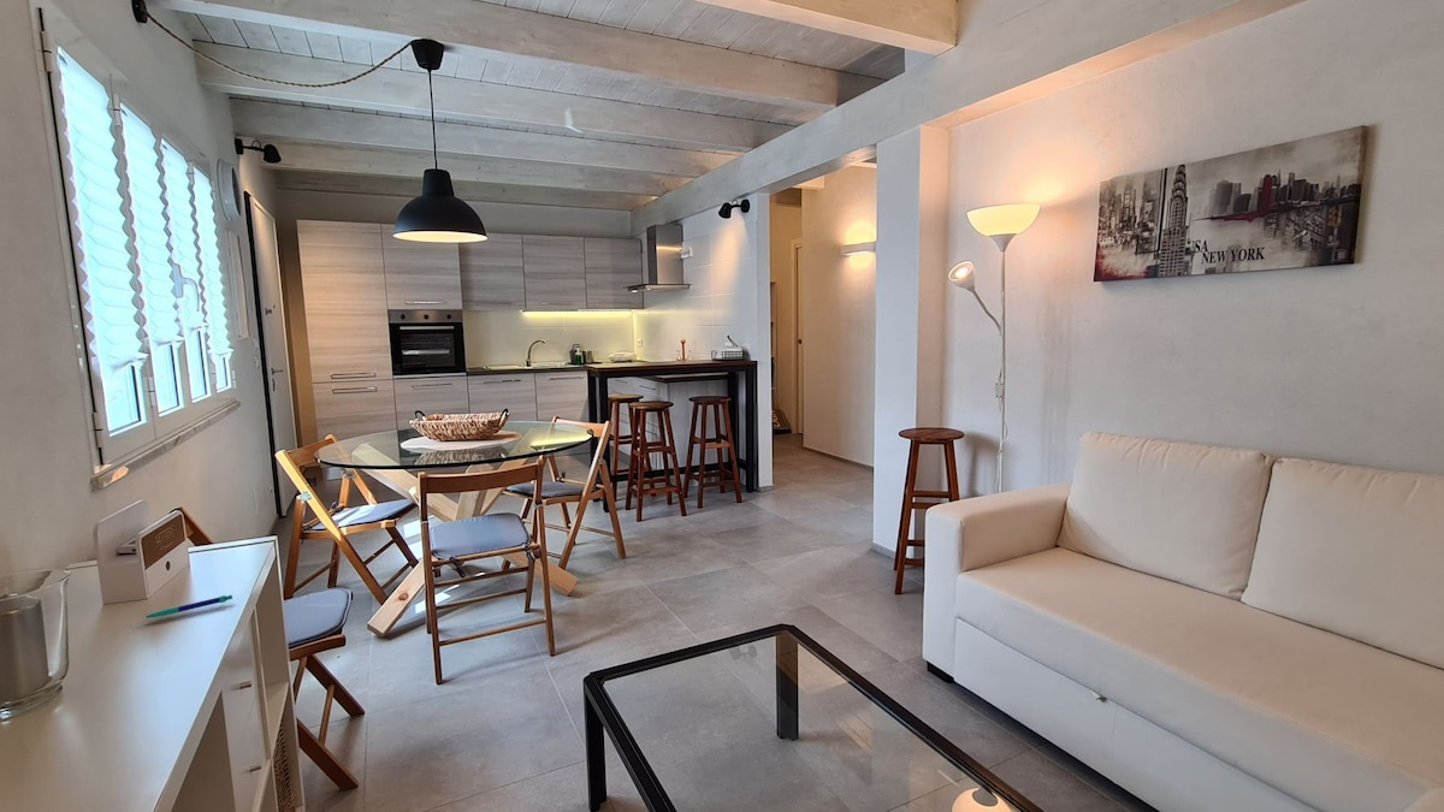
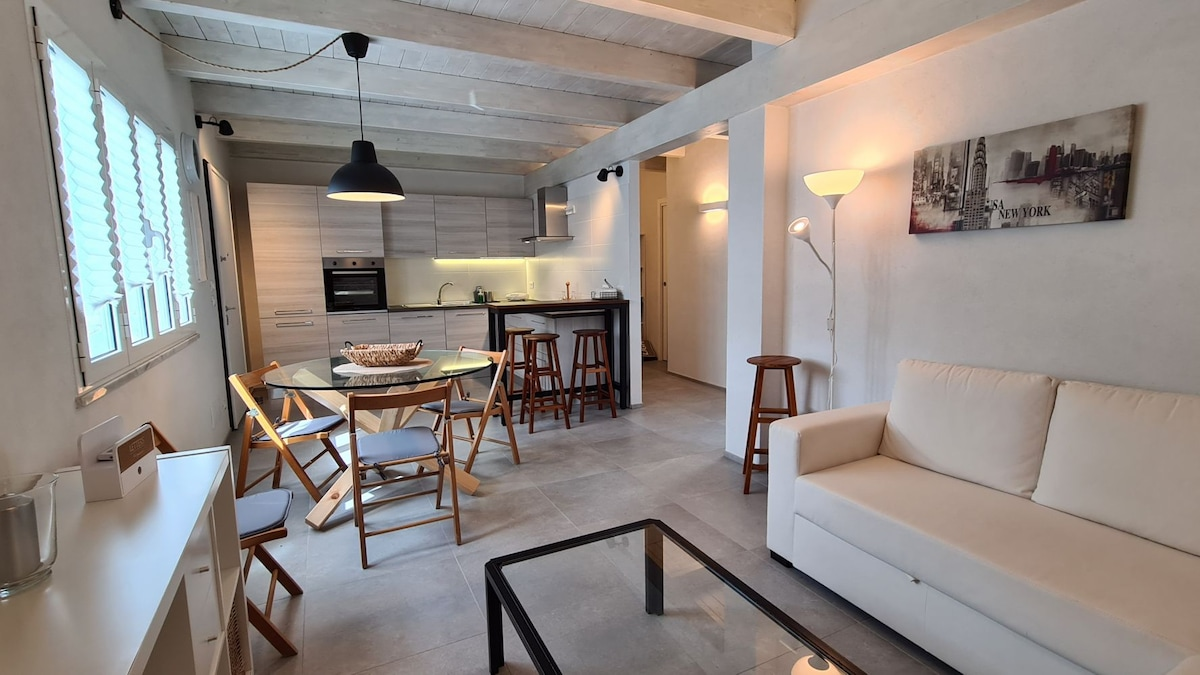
- pen (189, 606)
